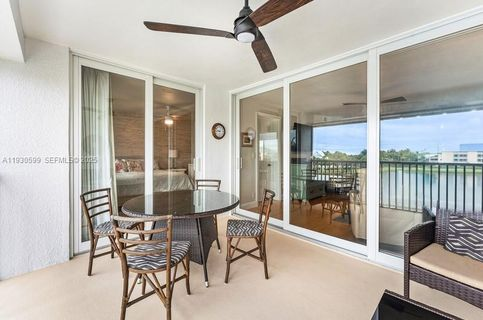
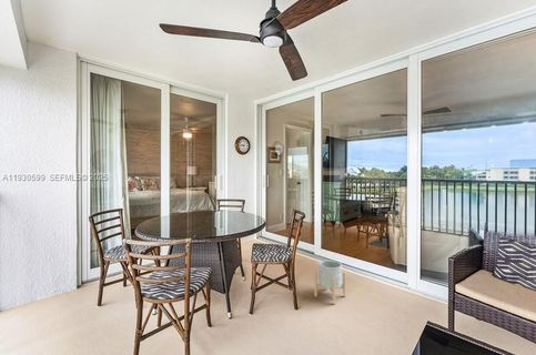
+ planter (330, 280)
